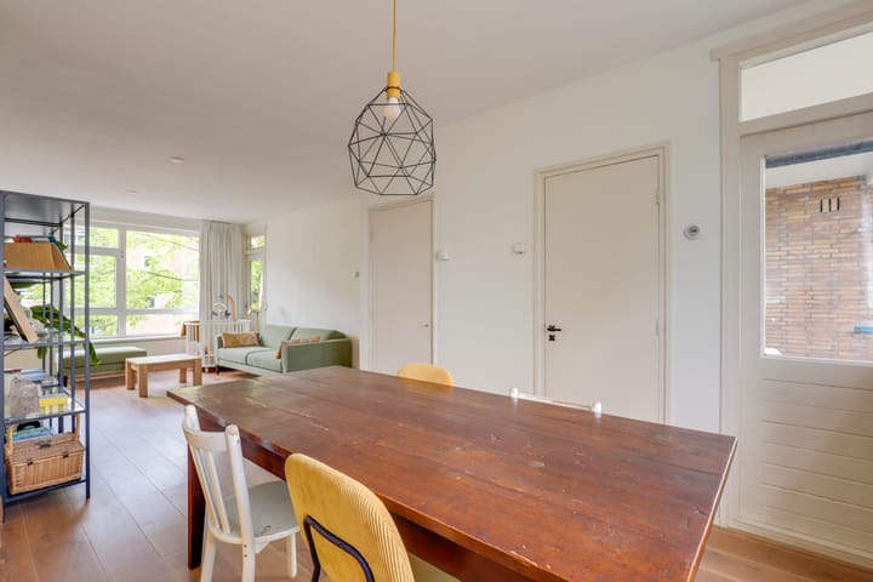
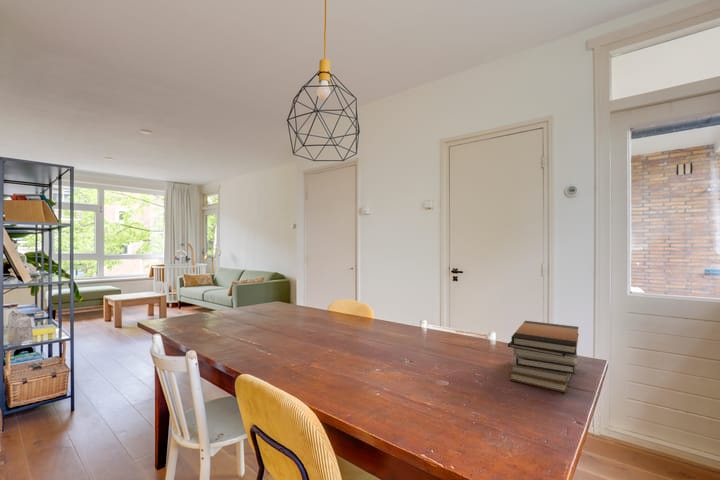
+ book stack (545, 352)
